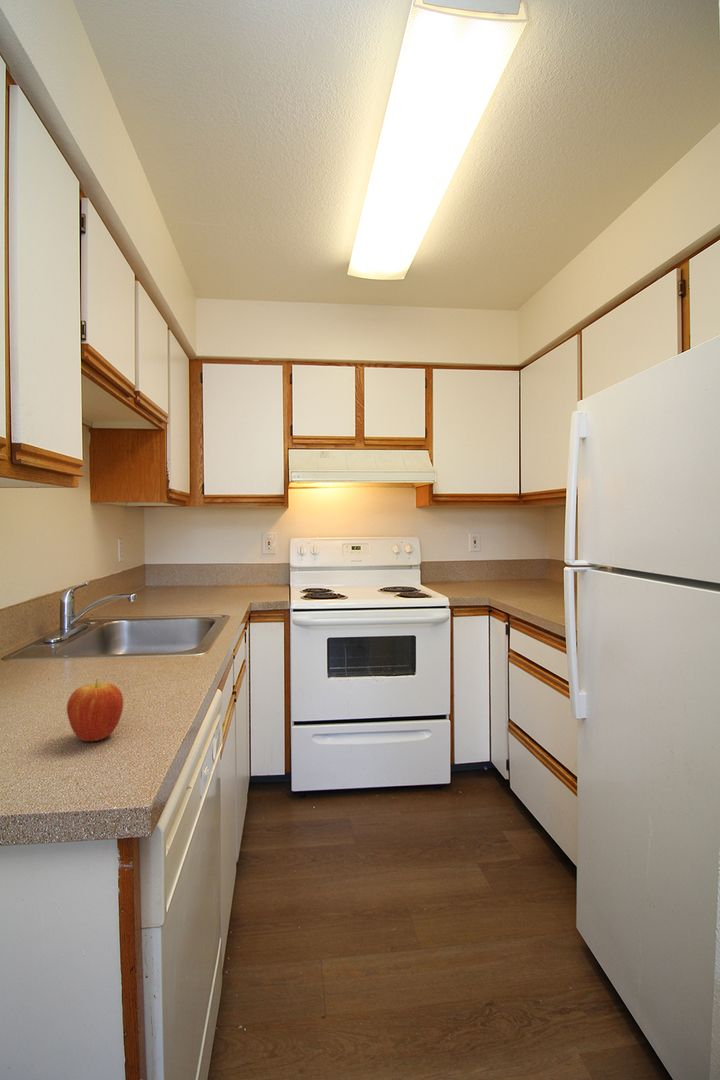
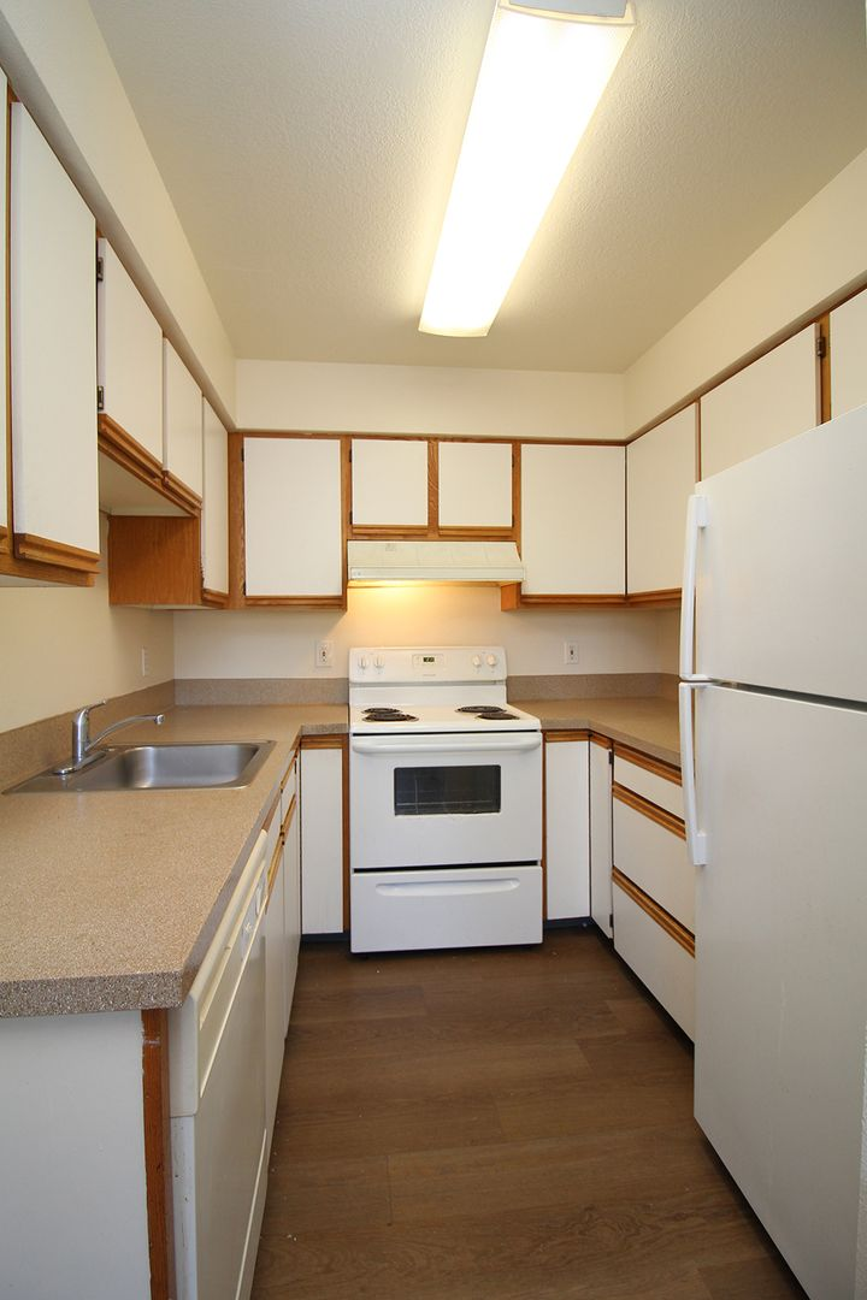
- fruit (95, 708)
